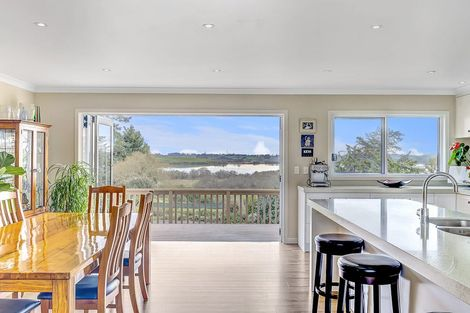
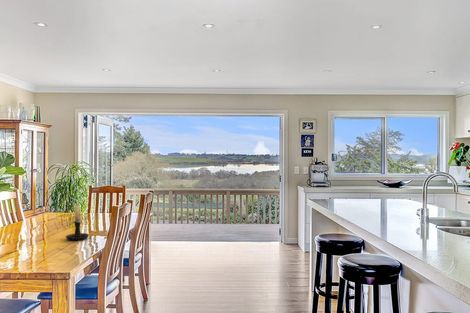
+ candle holder (77, 218)
